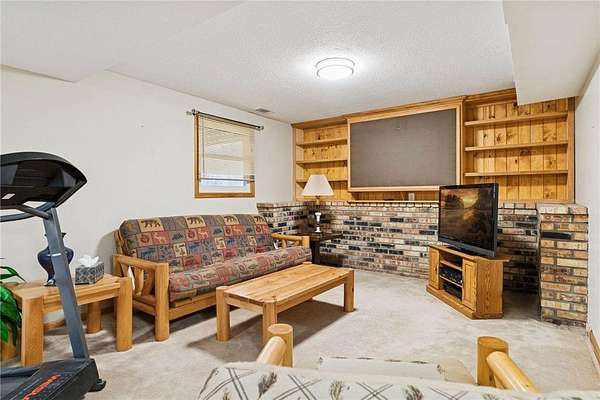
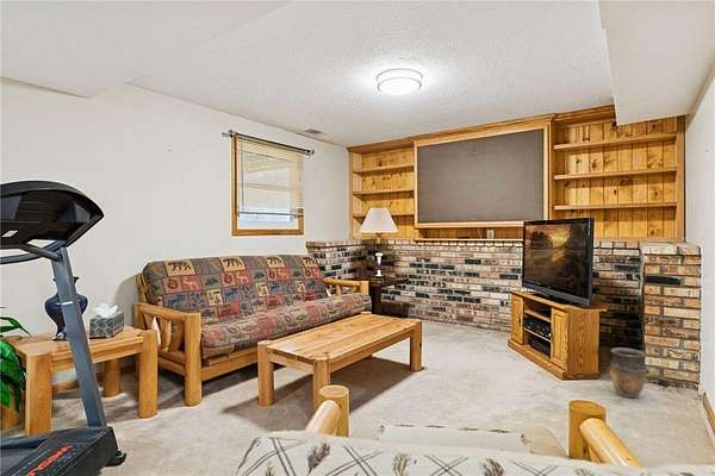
+ vase (627, 372)
